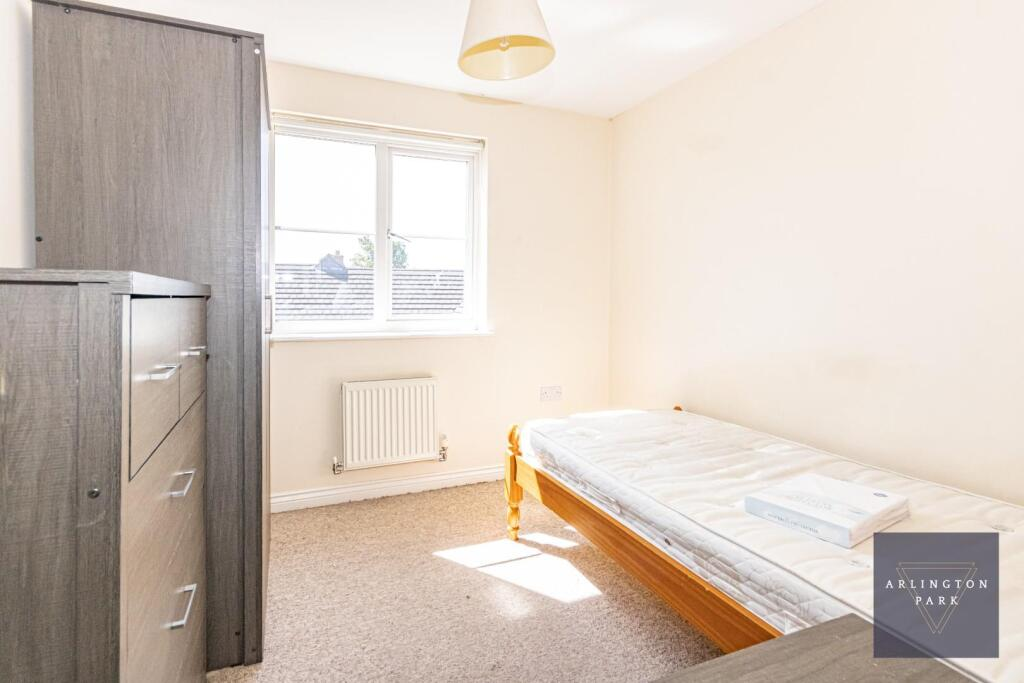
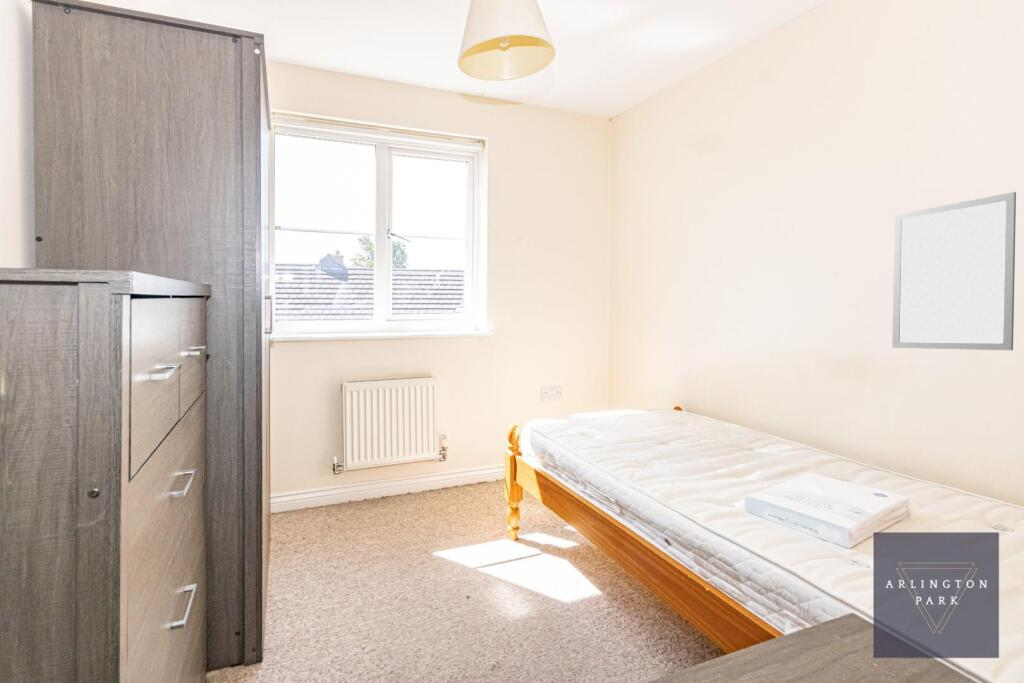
+ wall art (948, 276)
